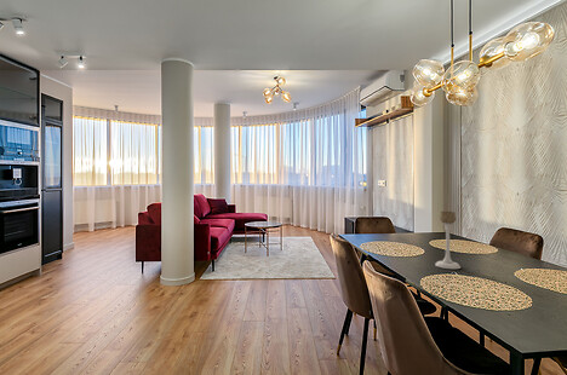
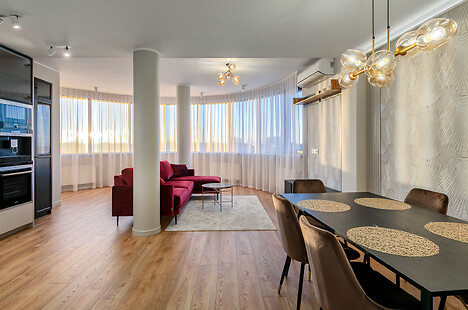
- candle holder (447, 238)
